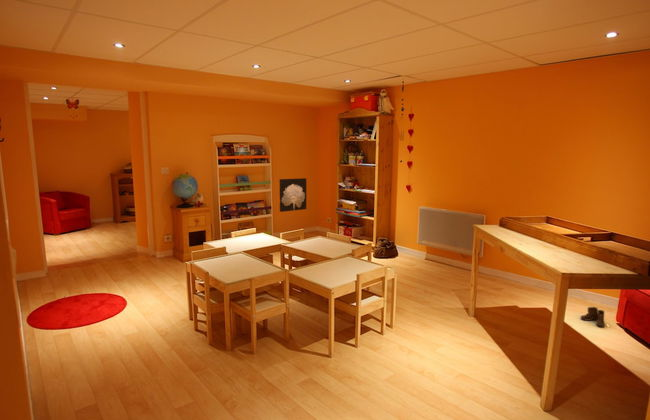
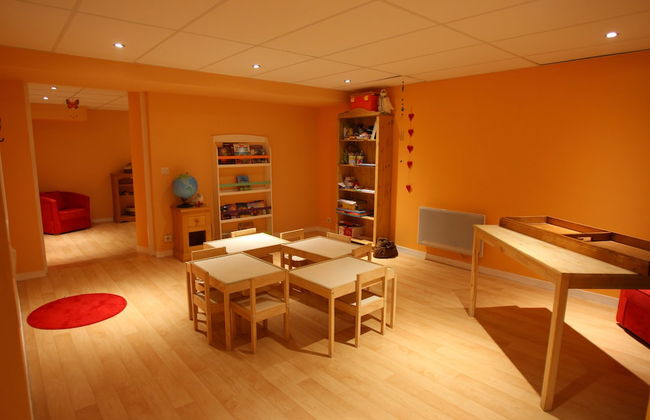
- boots (594, 315)
- wall art (293, 194)
